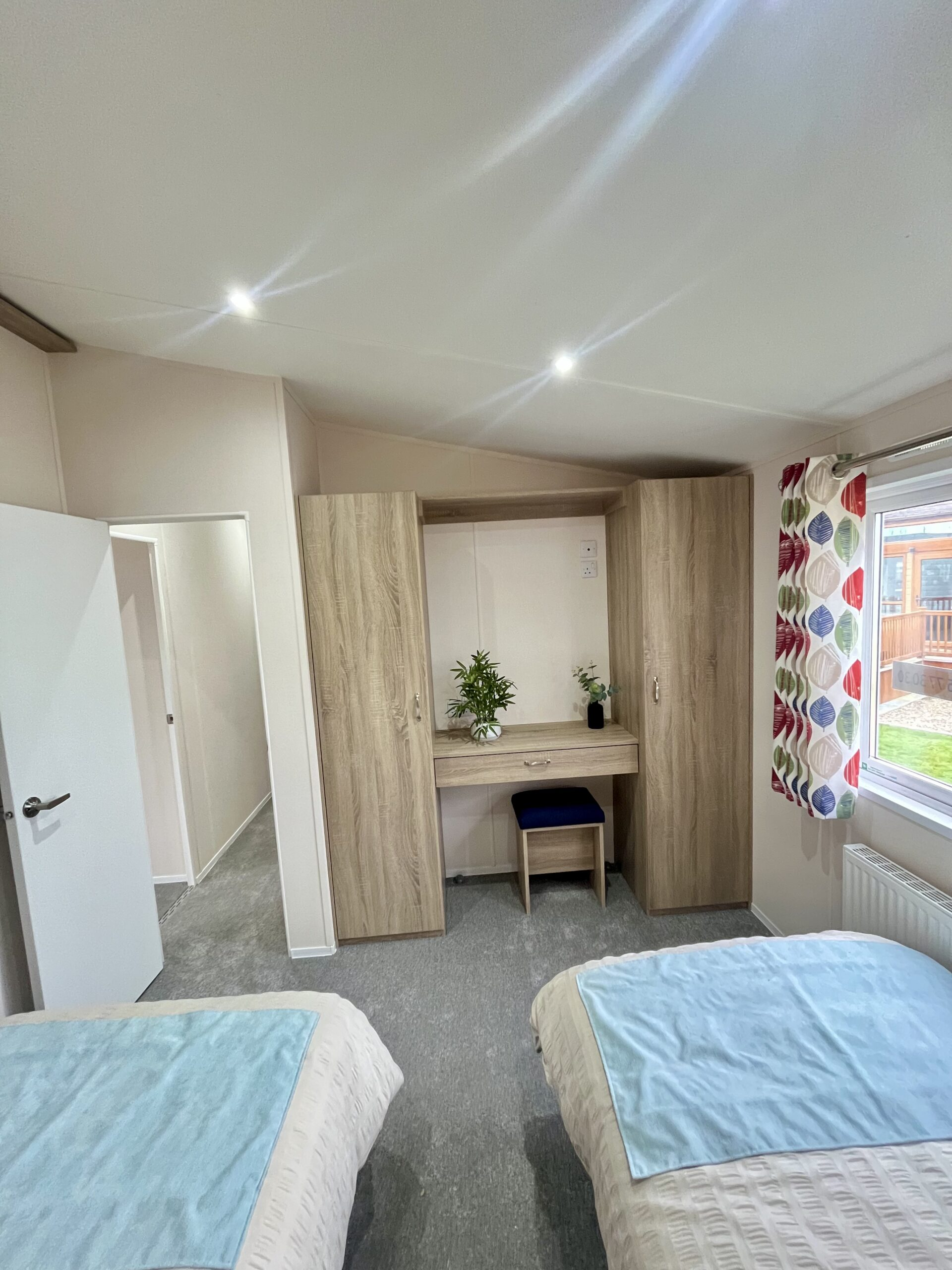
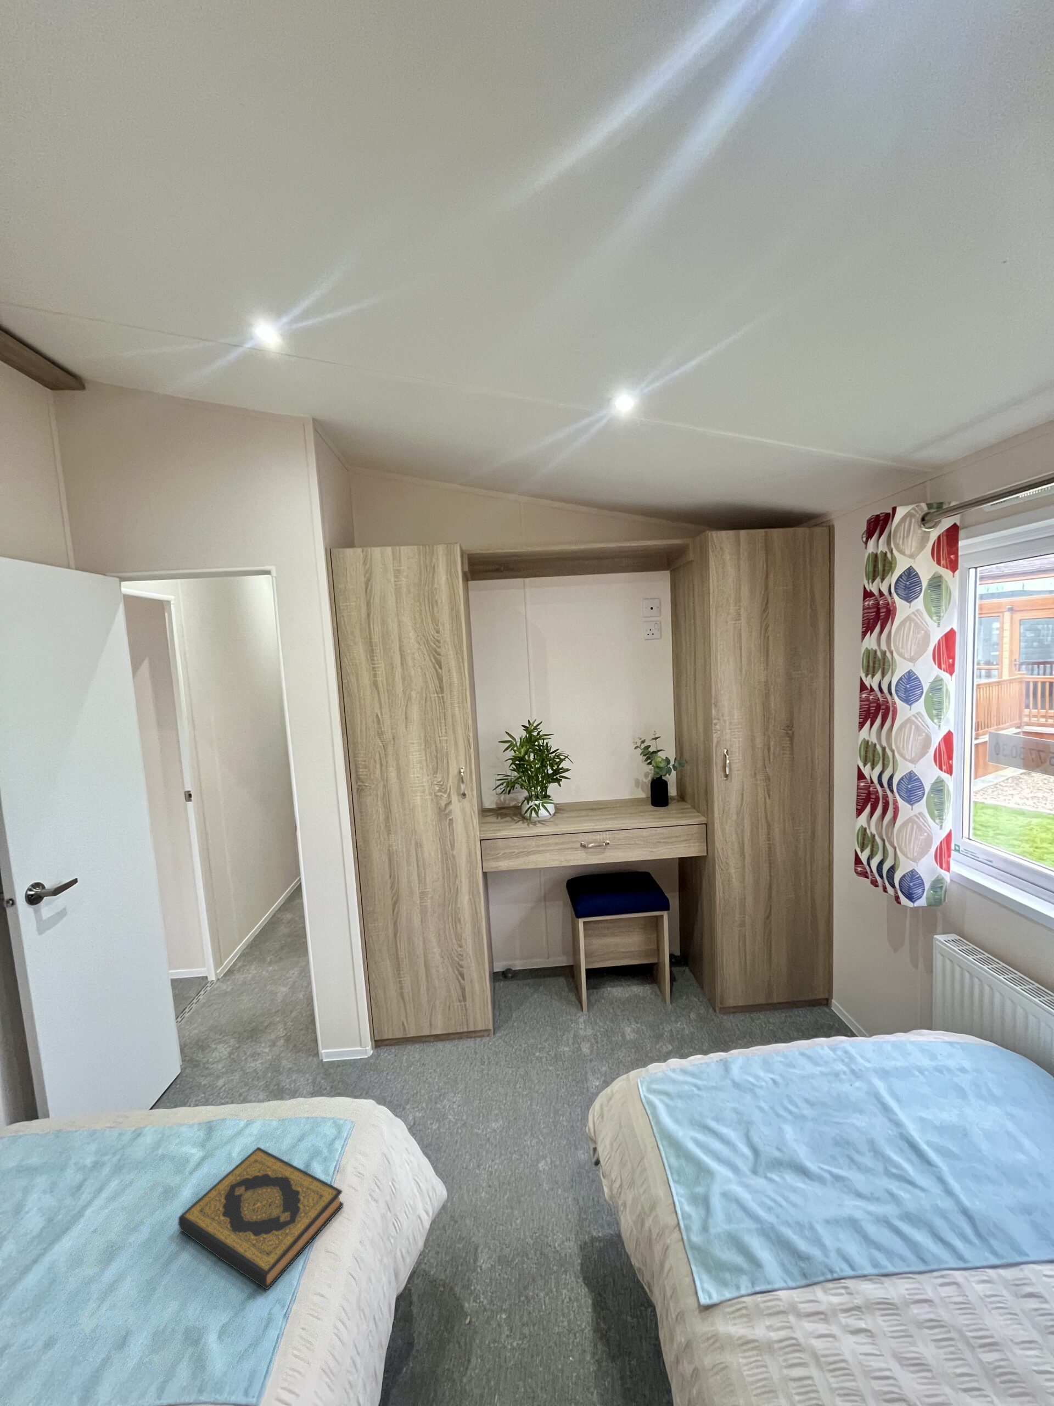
+ hardback book (261, 1210)
